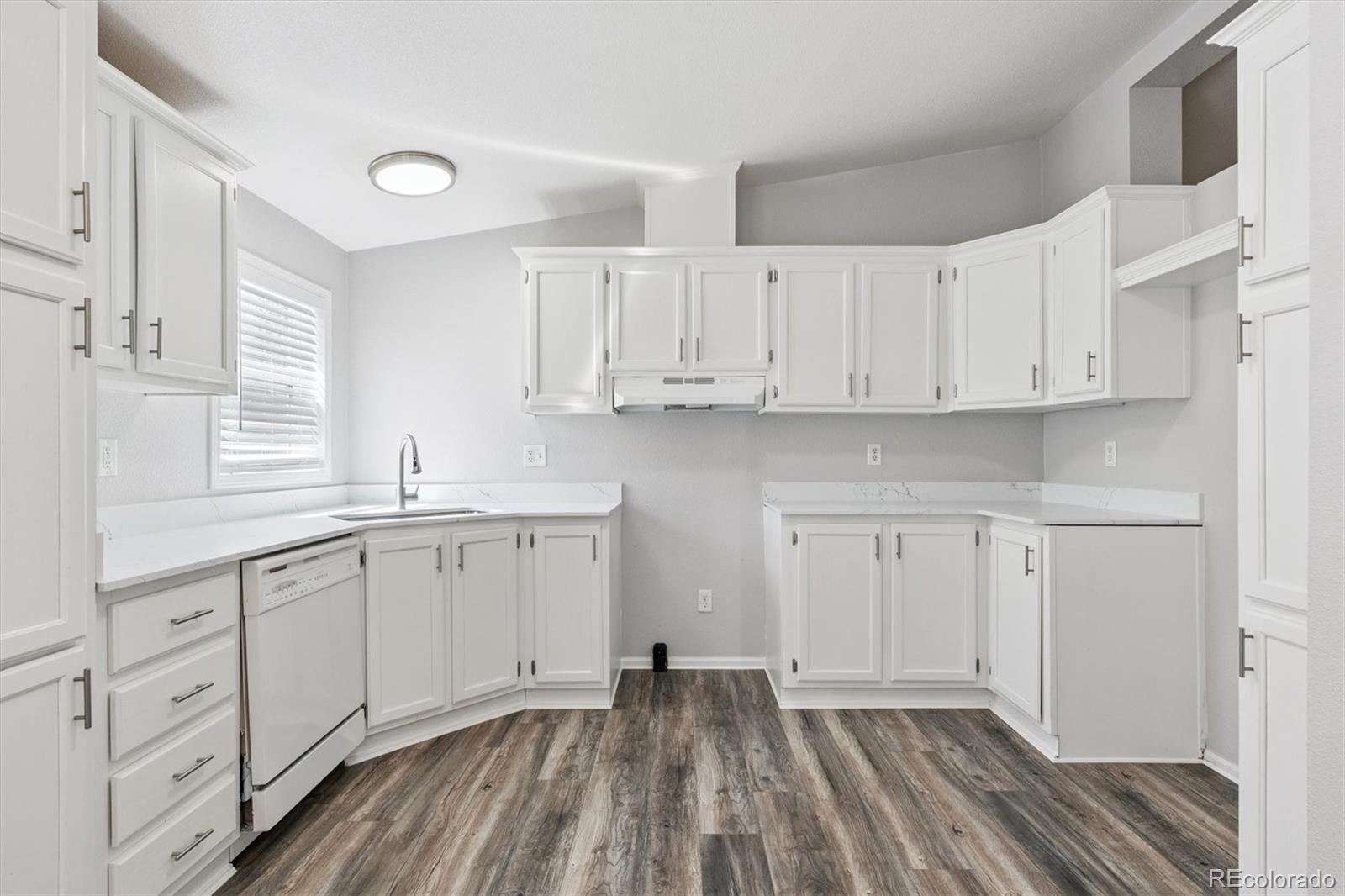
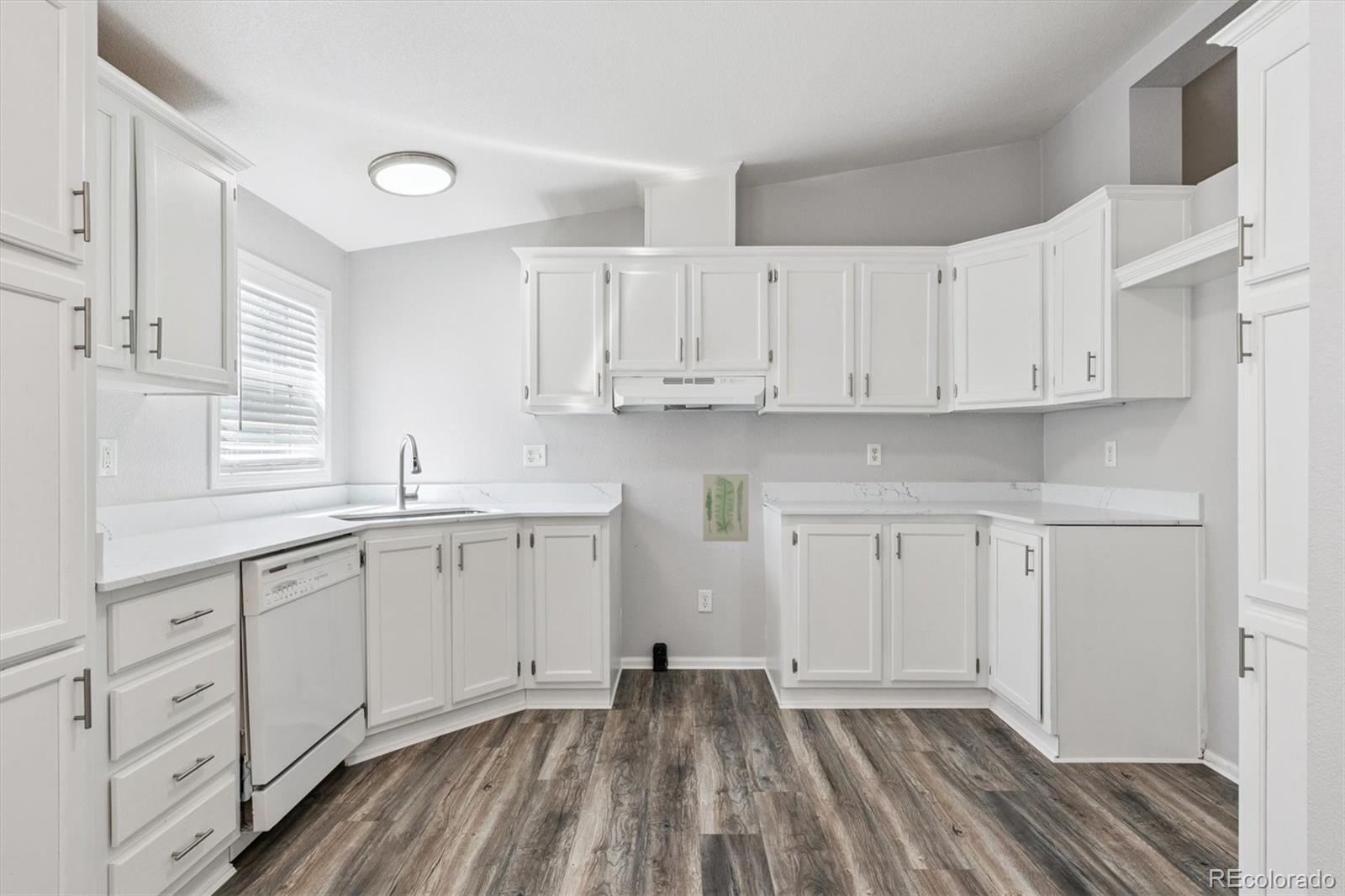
+ wall art (725, 507)
